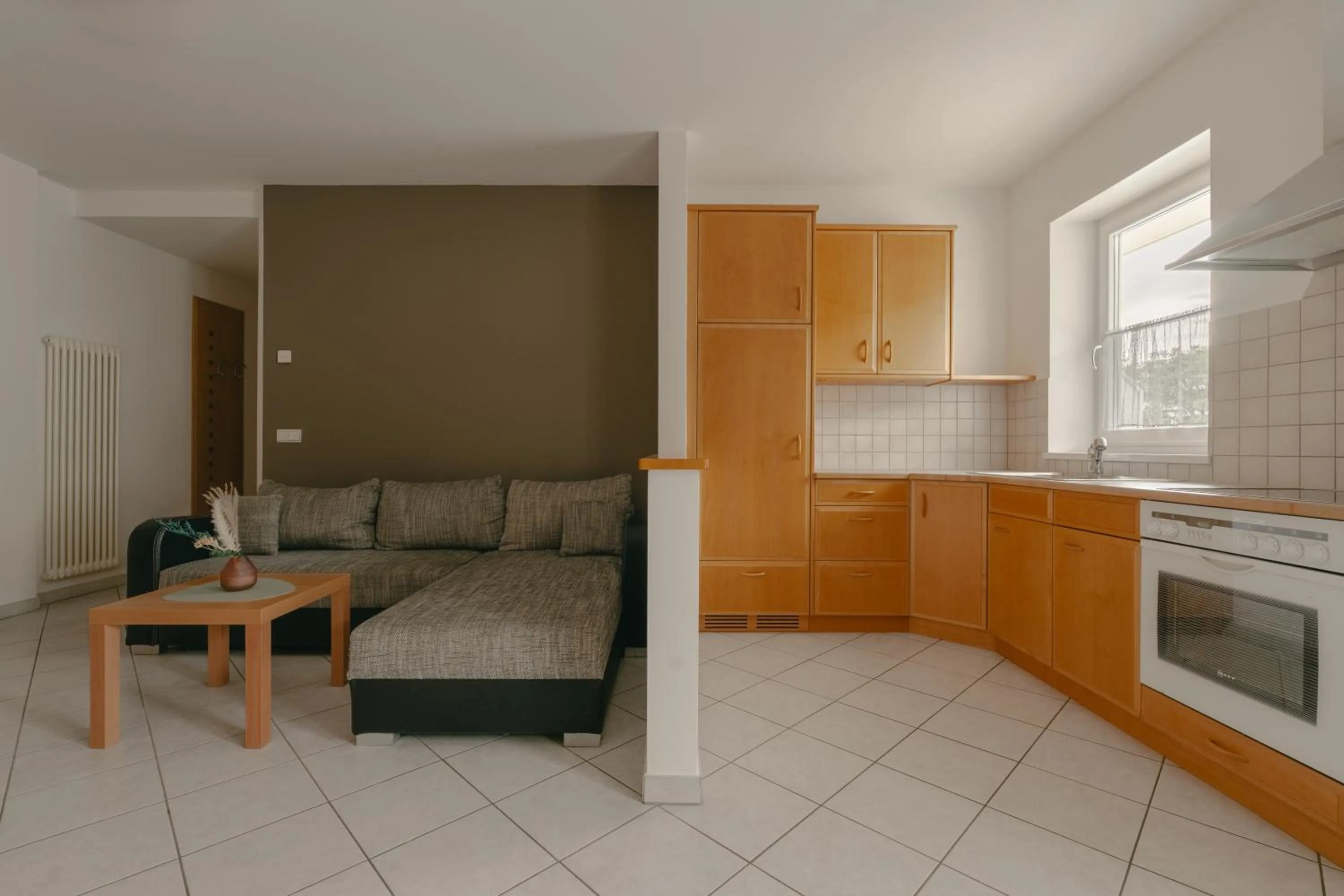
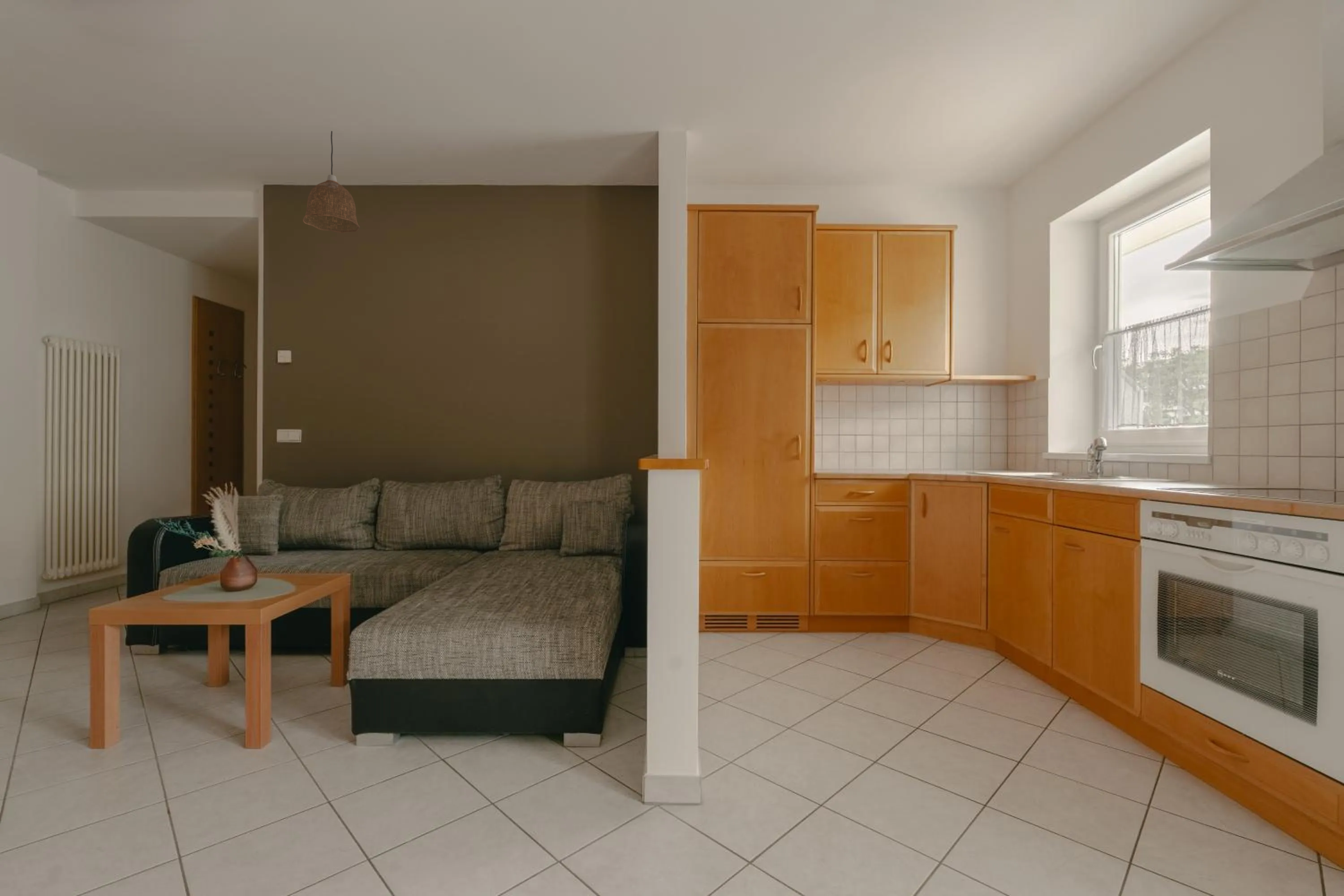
+ pendant lamp (332, 178)
